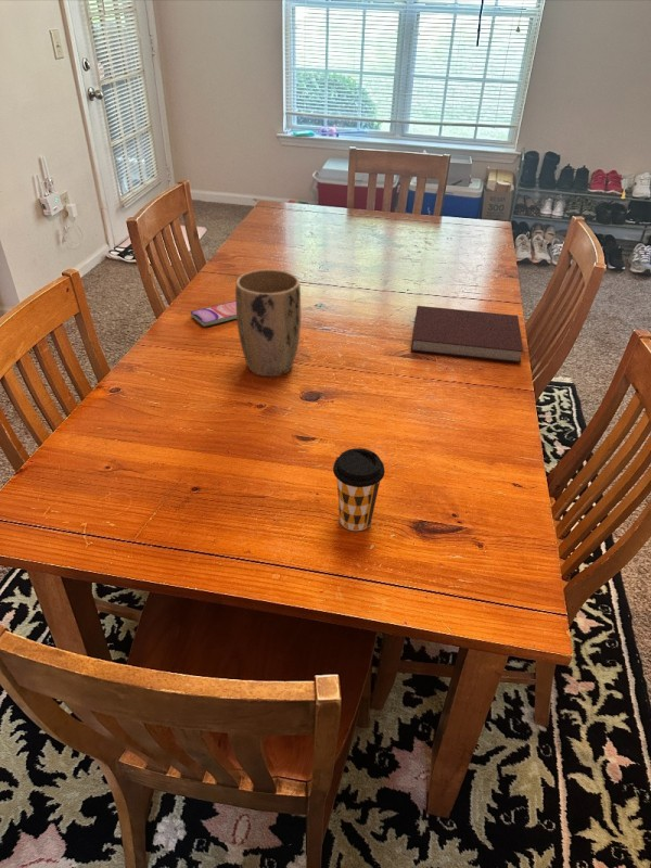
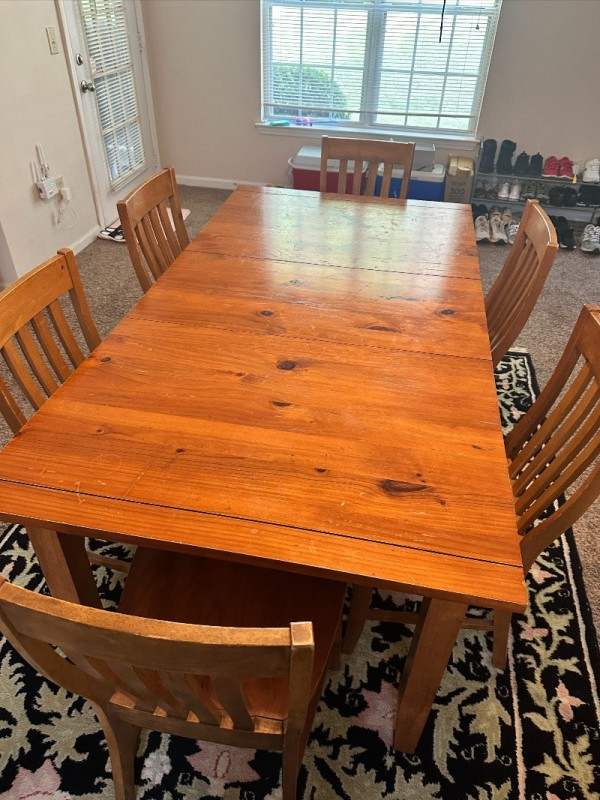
- smartphone (224, 311)
- coffee cup (357, 492)
- plant pot (269, 326)
- notebook (465, 332)
